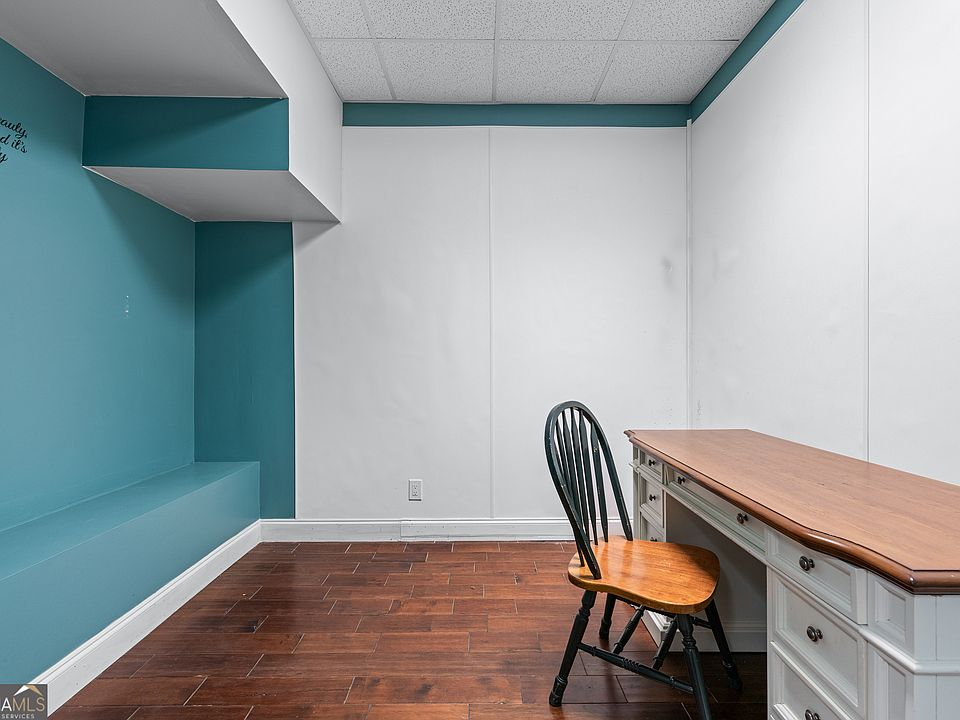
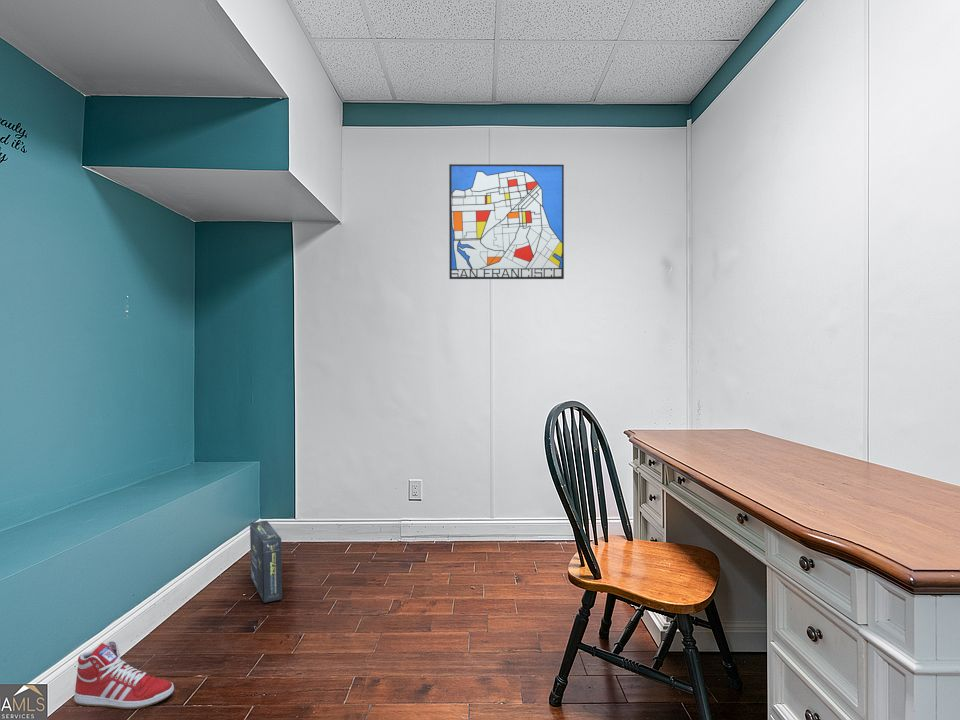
+ wall art (506, 221)
+ sneaker (123, 672)
+ box (265, 559)
